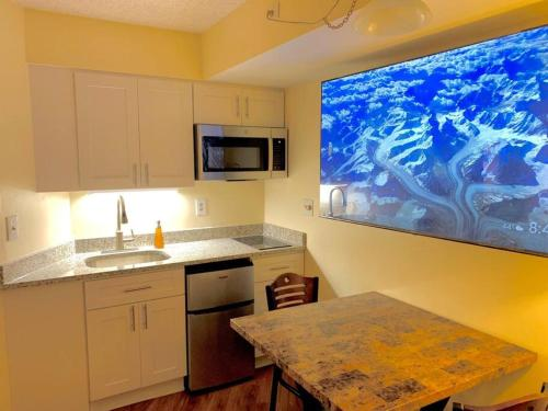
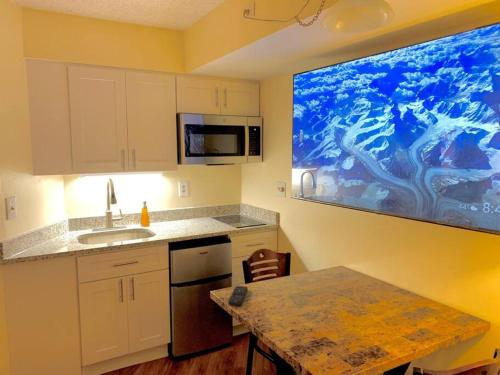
+ remote control (238, 295)
